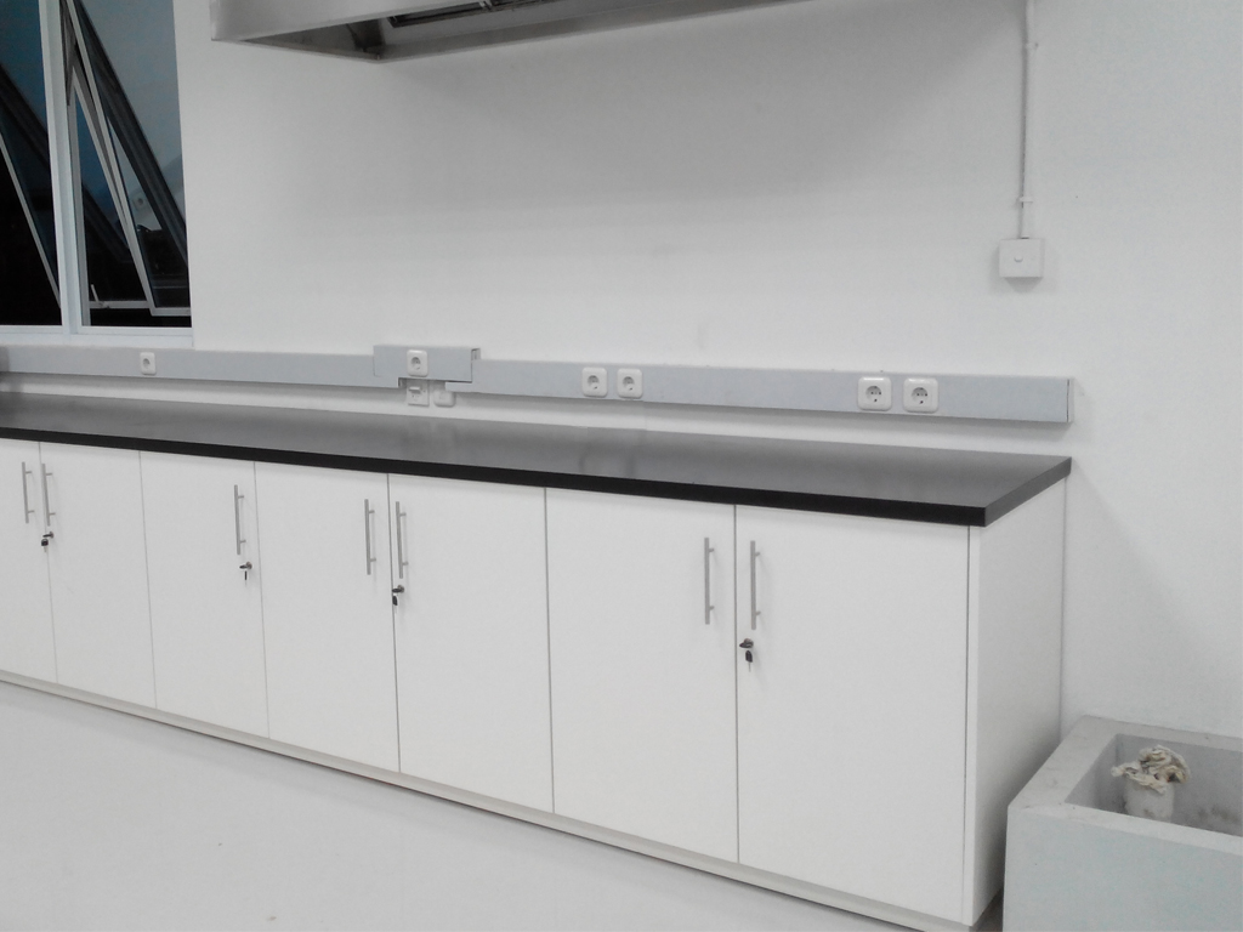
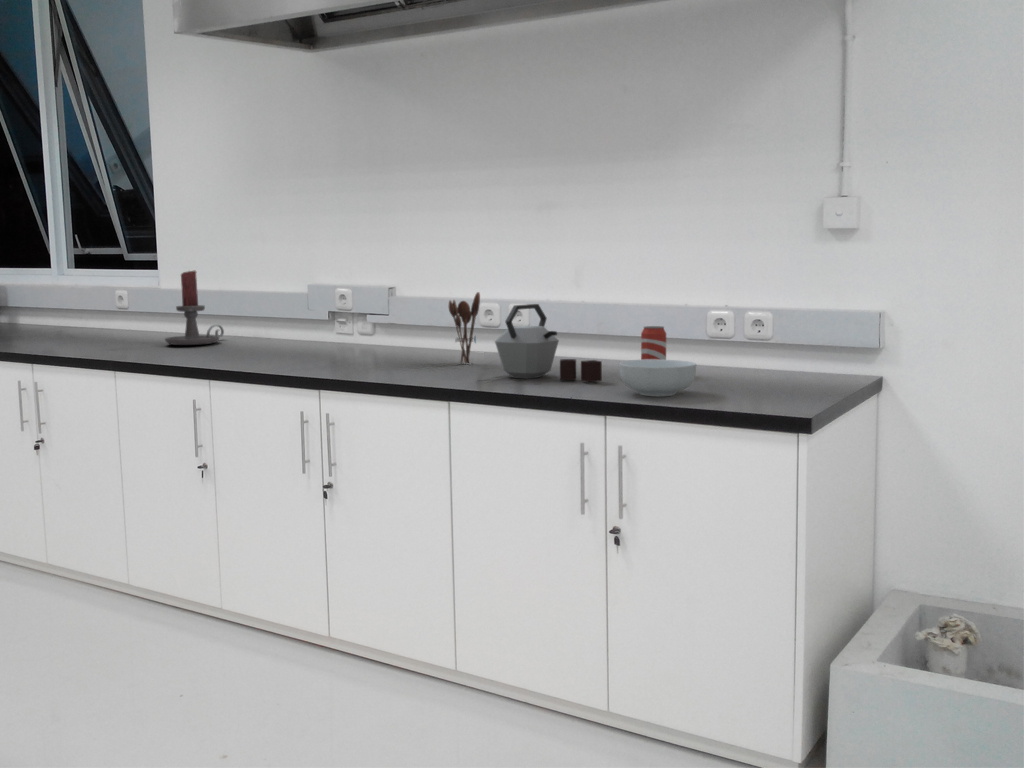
+ utensil holder (466, 328)
+ kettle (551, 341)
+ cereal bowl (657, 378)
+ beverage can (653, 350)
+ candle holder (196, 306)
